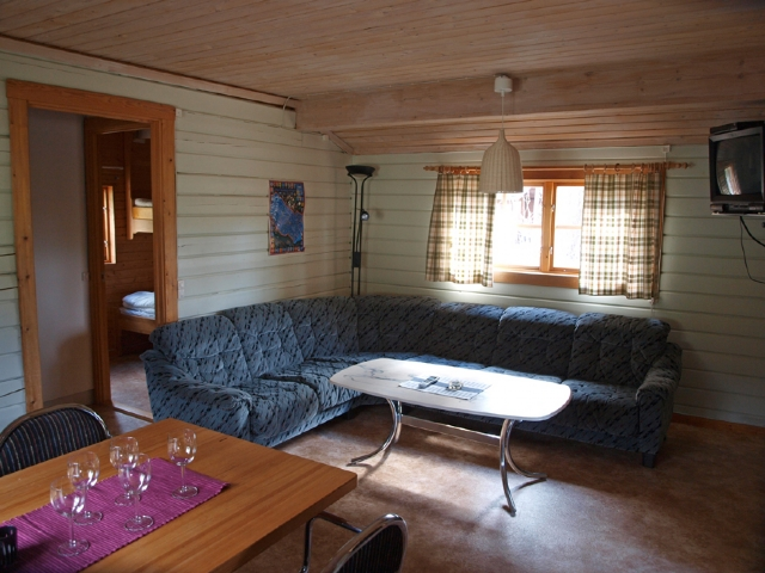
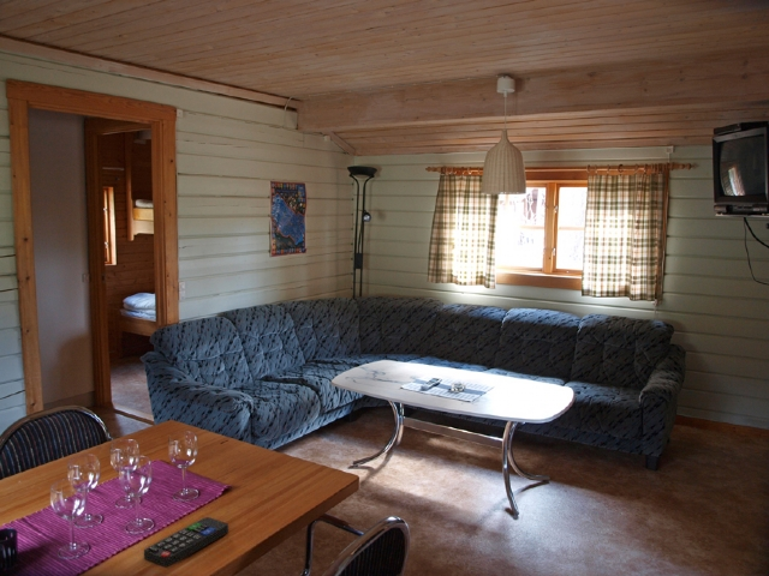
+ remote control (187, 539)
